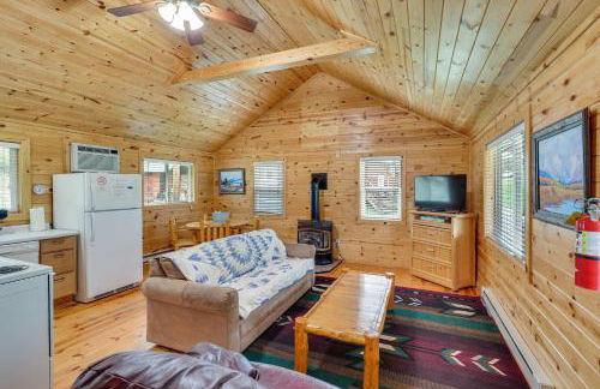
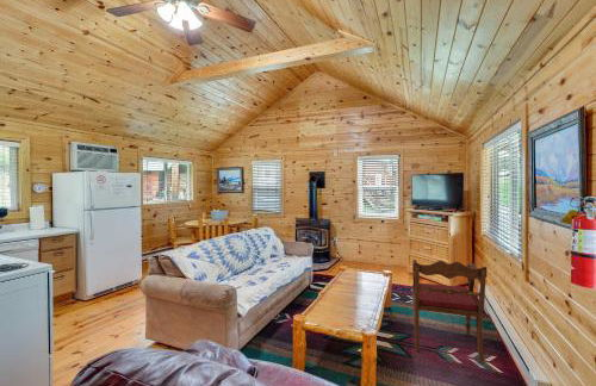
+ armchair (445, 299)
